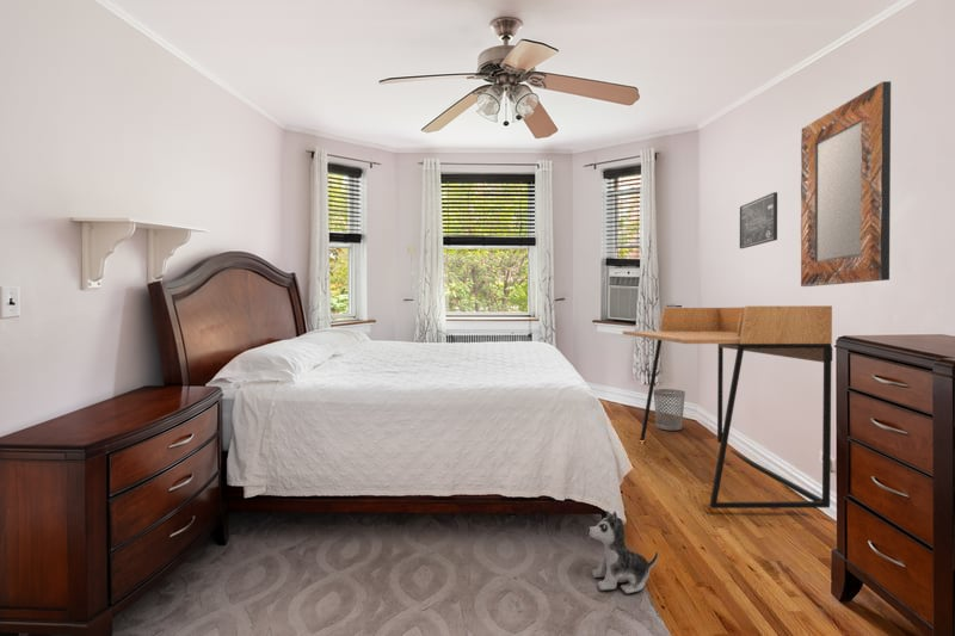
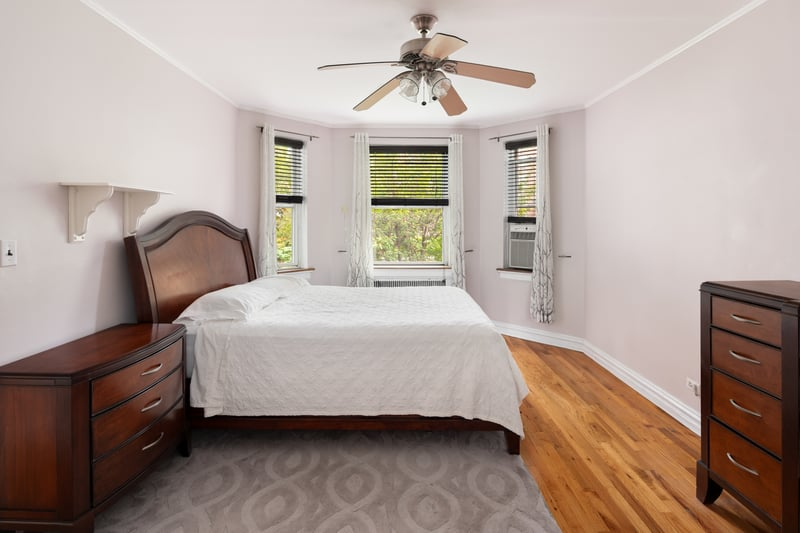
- plush toy (623, 545)
- wastebasket (668, 409)
- wall art (757, 222)
- home mirror (839, 196)
- desk (717, 389)
